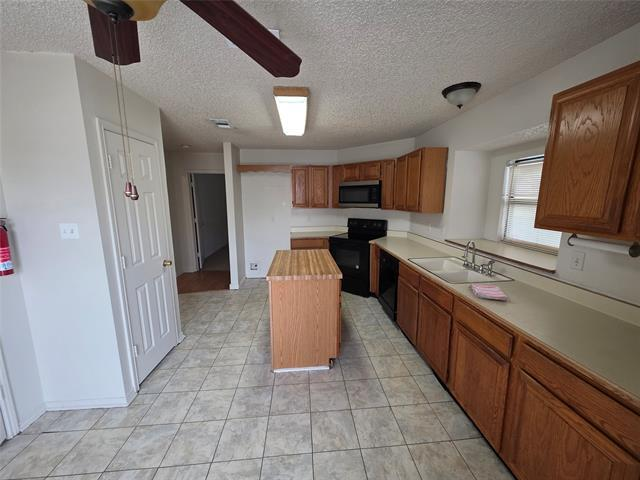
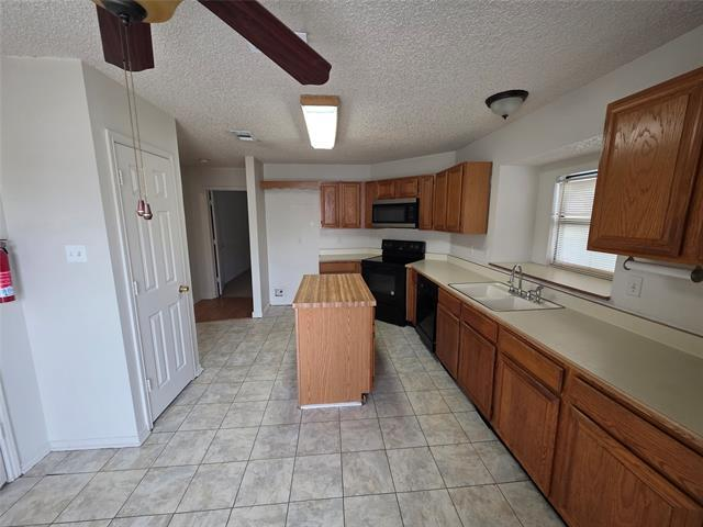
- dish towel (487, 290)
